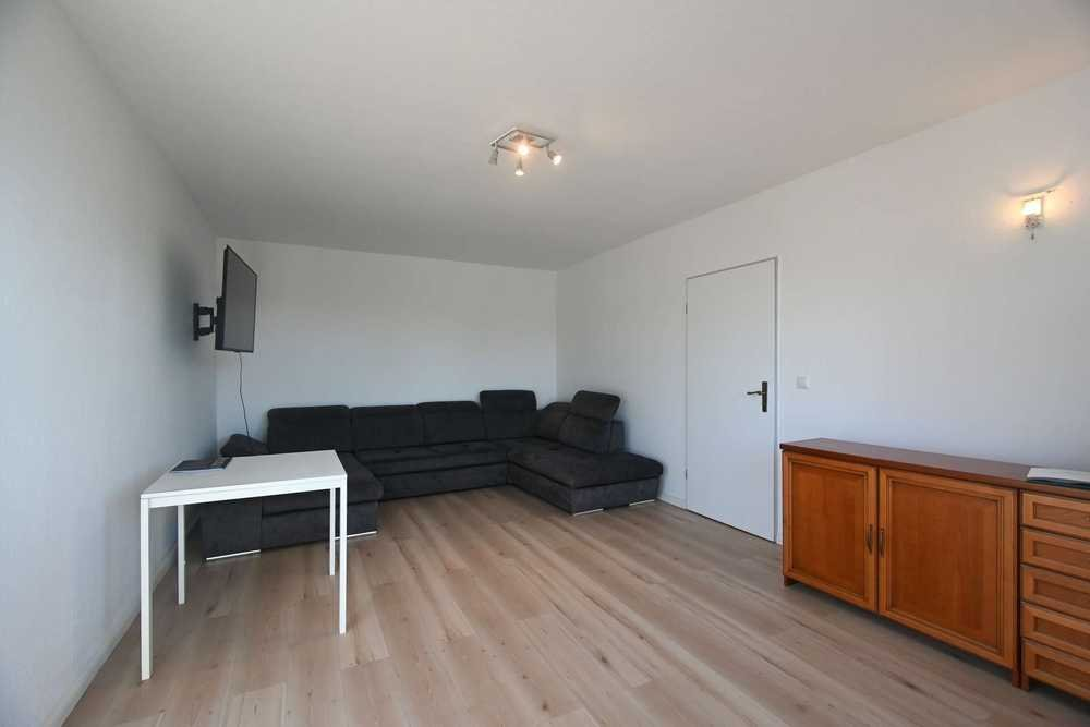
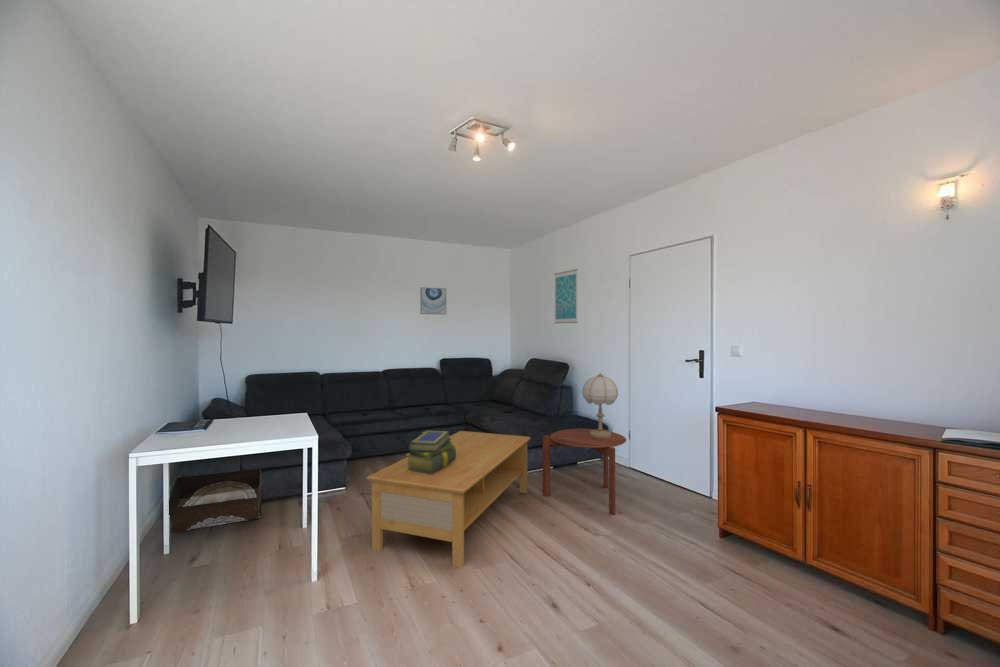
+ wall art (565, 297)
+ side table (604, 466)
+ coffee table (461, 485)
+ storage bin (219, 498)
+ stack of books (431, 450)
+ table lamp (600, 403)
+ wall art (433, 301)
